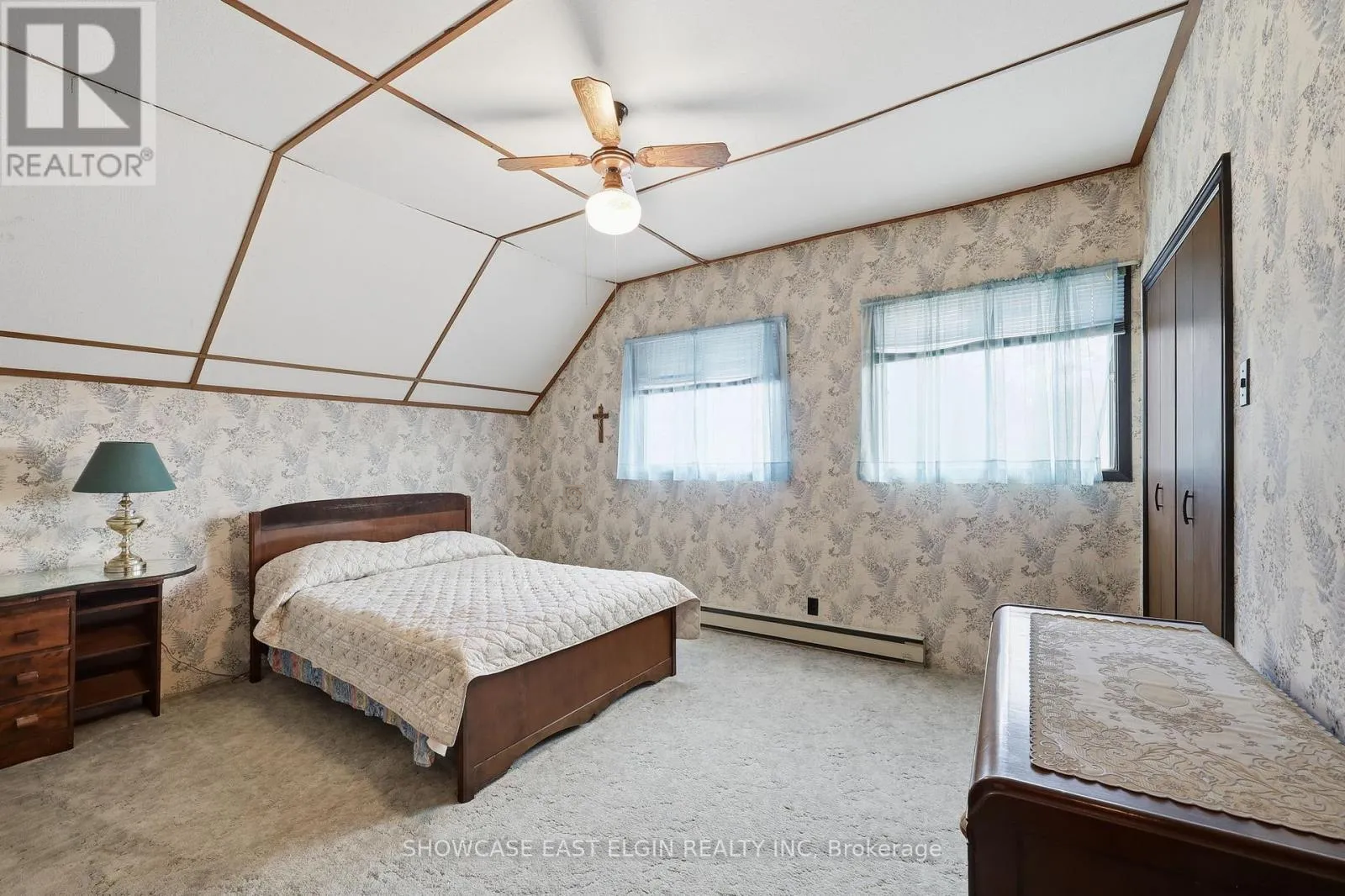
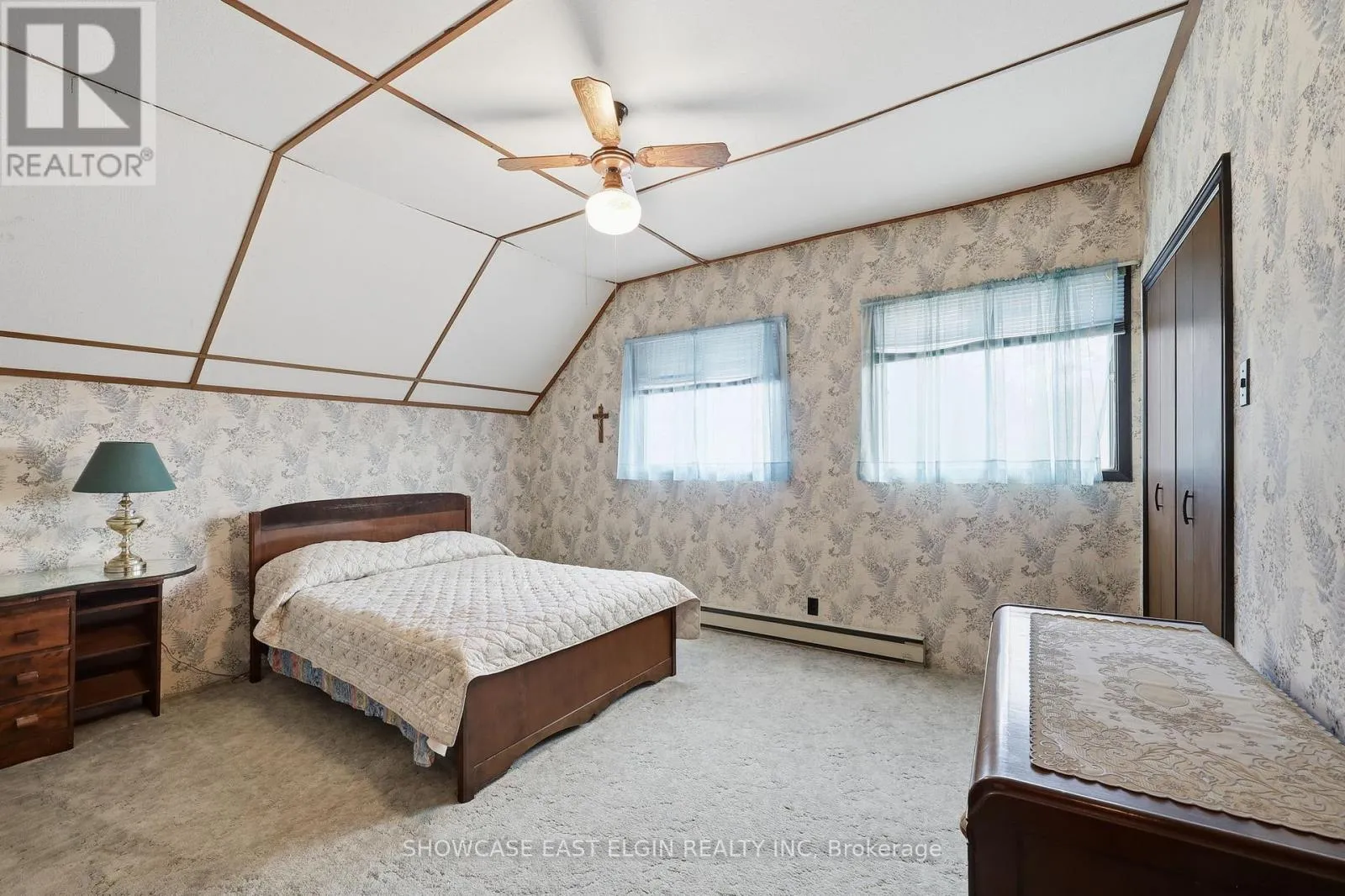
- wall ornament (574, 498)
